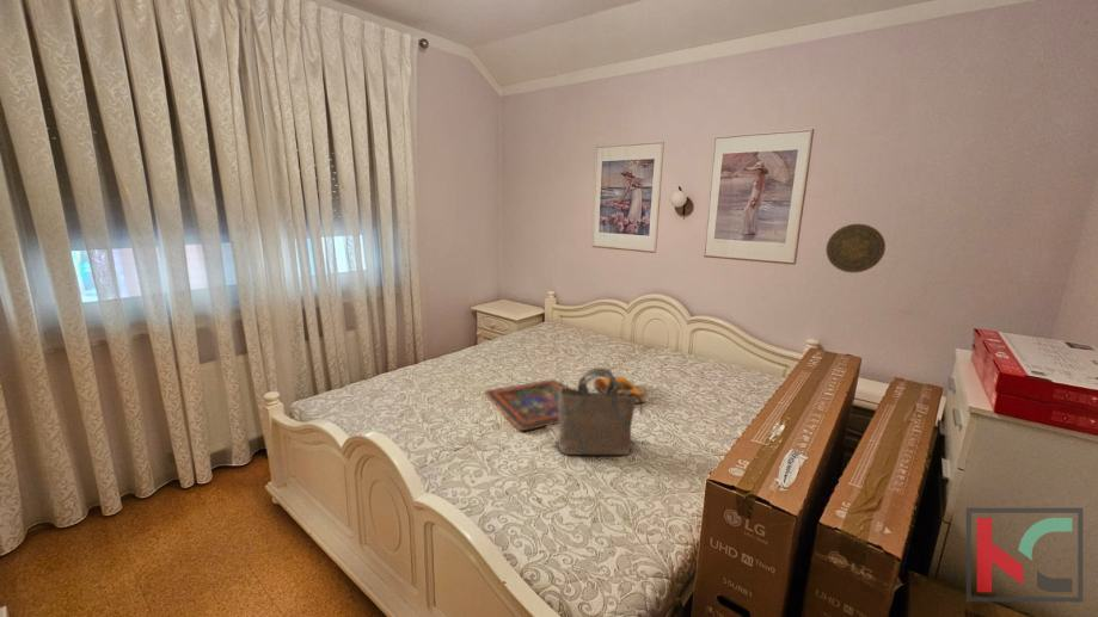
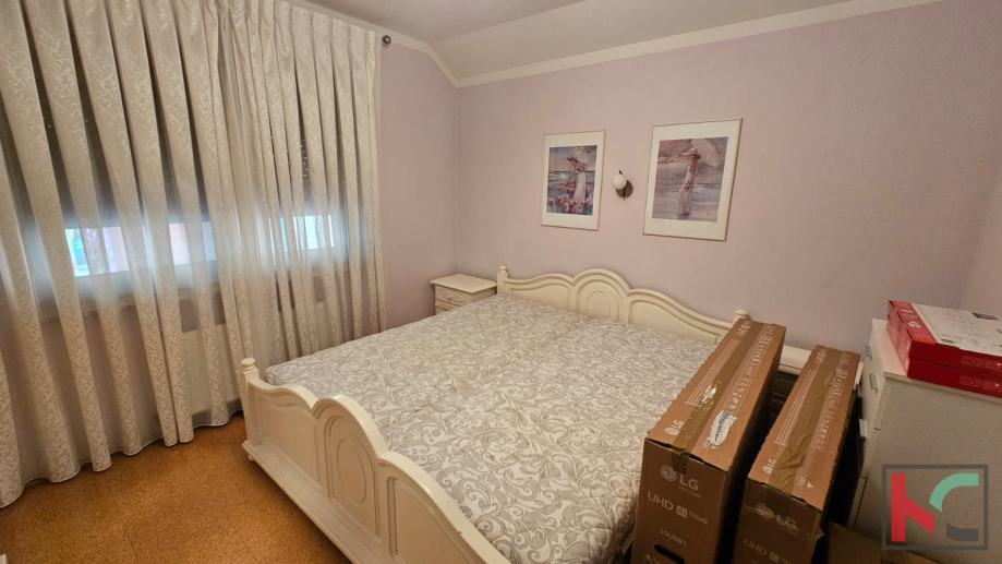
- painted panel (539, 401)
- decorative plate (854, 248)
- hardback book (619, 390)
- tote bag (600, 409)
